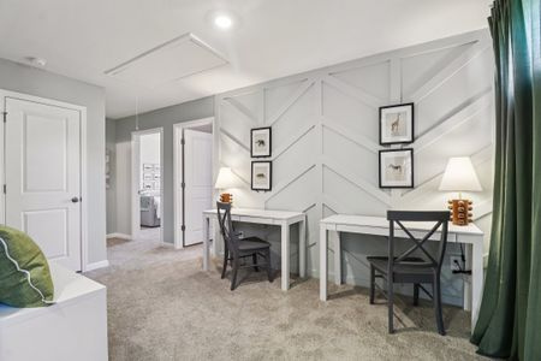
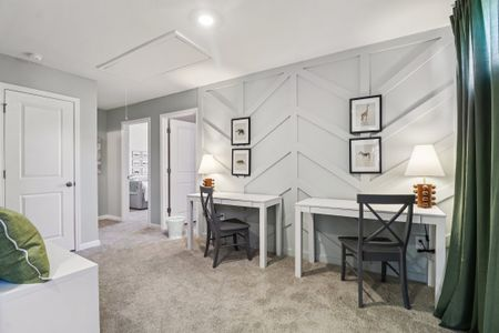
+ wastebasket (175, 226)
